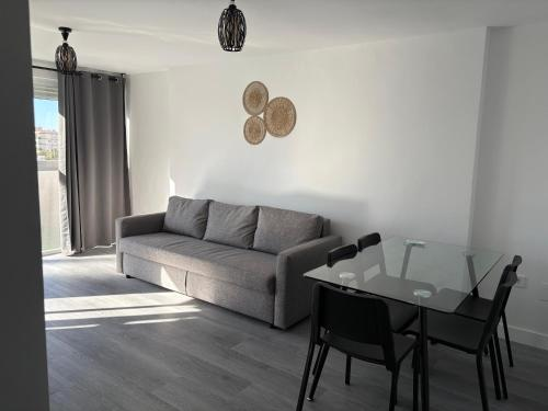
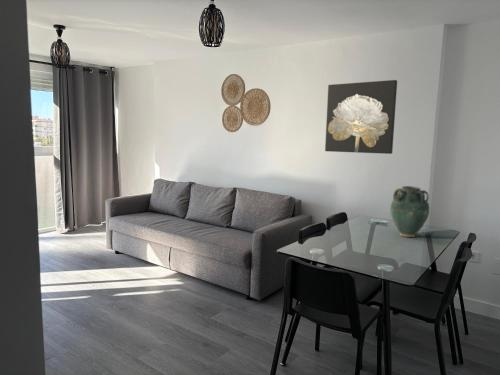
+ vase (409, 211)
+ wall art (359, 118)
